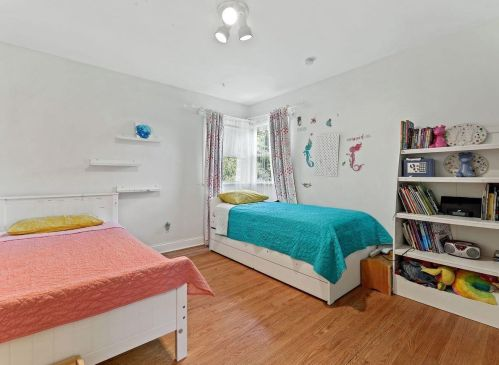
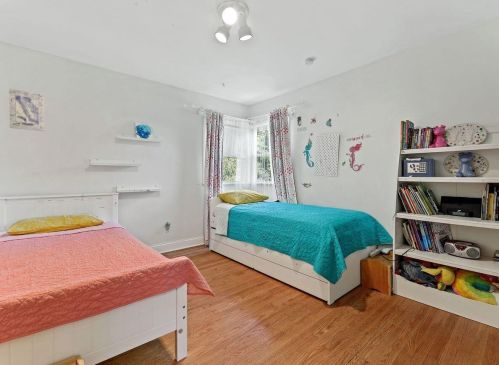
+ wall art (27, 110)
